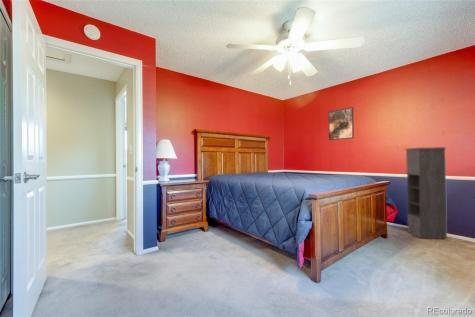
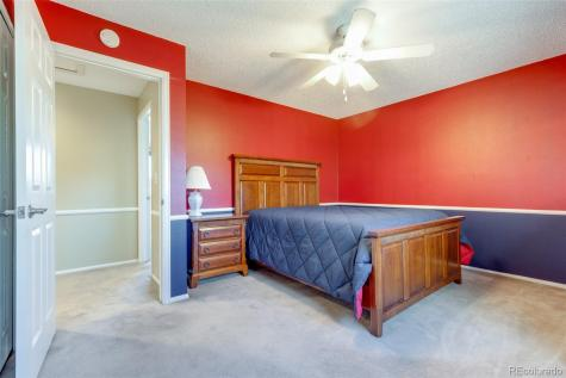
- storage cabinet (425, 191)
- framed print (340, 124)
